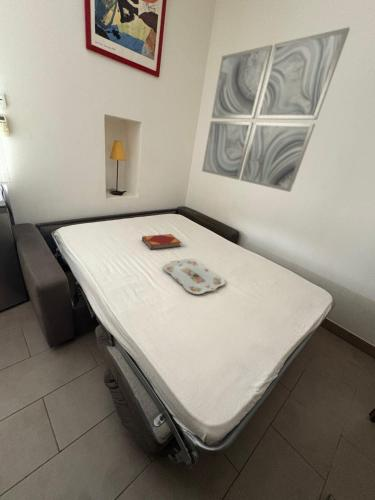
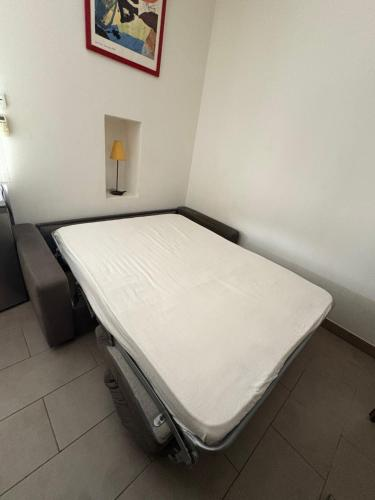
- wall art (255, 122)
- hardback book (161, 241)
- serving tray (193, 274)
